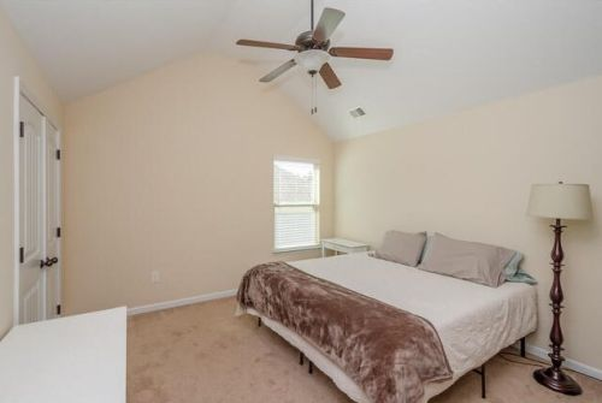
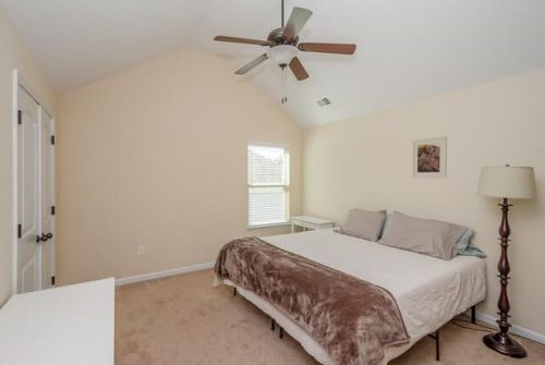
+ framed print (428, 158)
